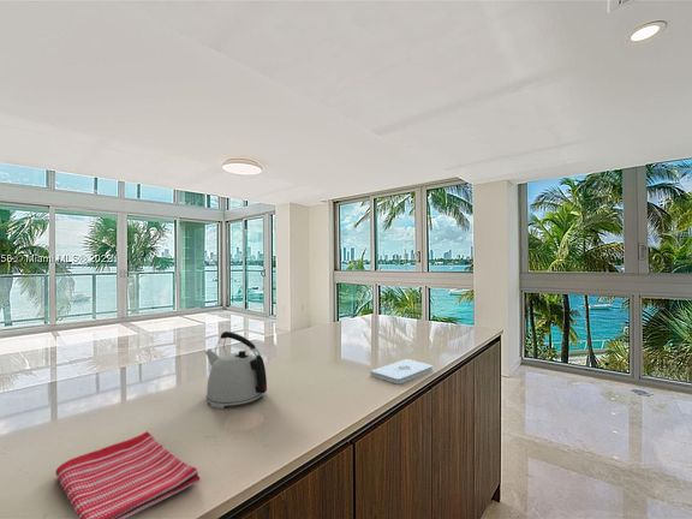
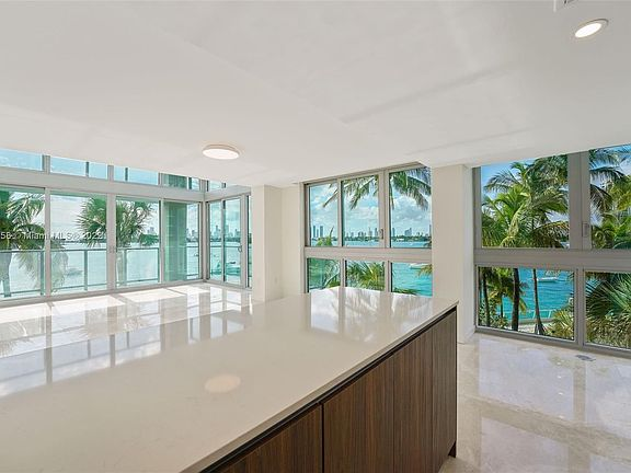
- dish towel (126, 472)
- notepad (402, 370)
- kettle (234, 364)
